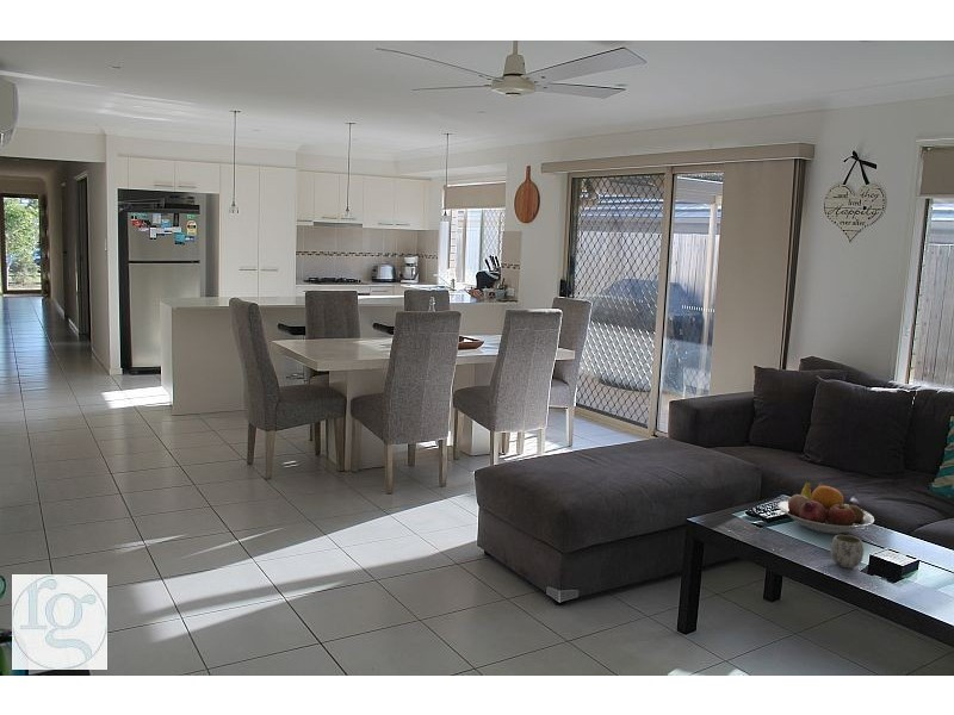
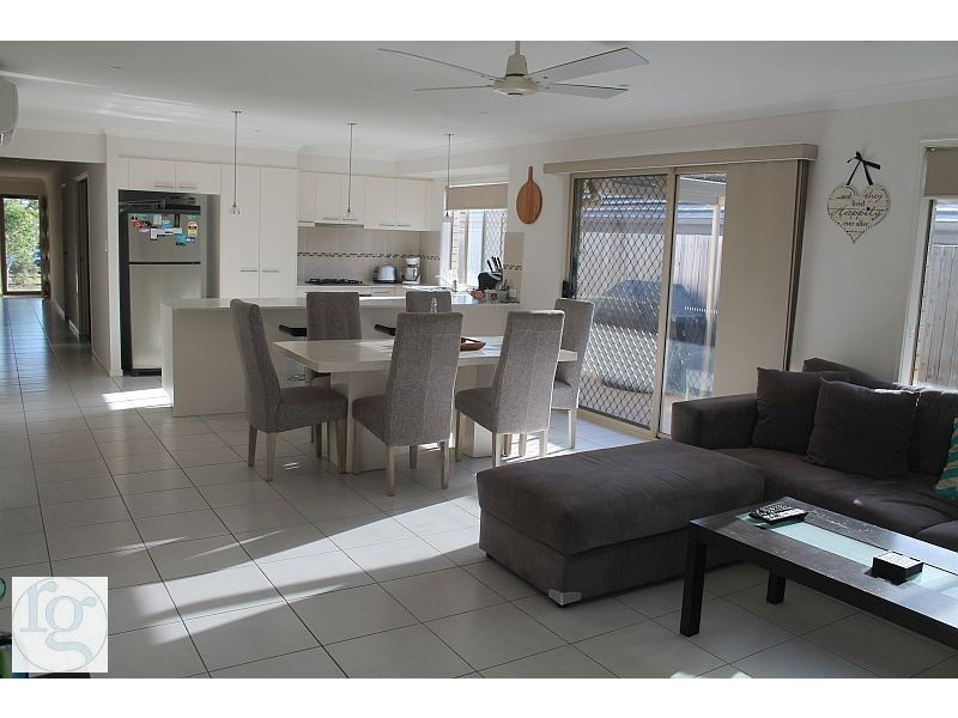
- fruit bowl (825, 508)
- mug (844, 549)
